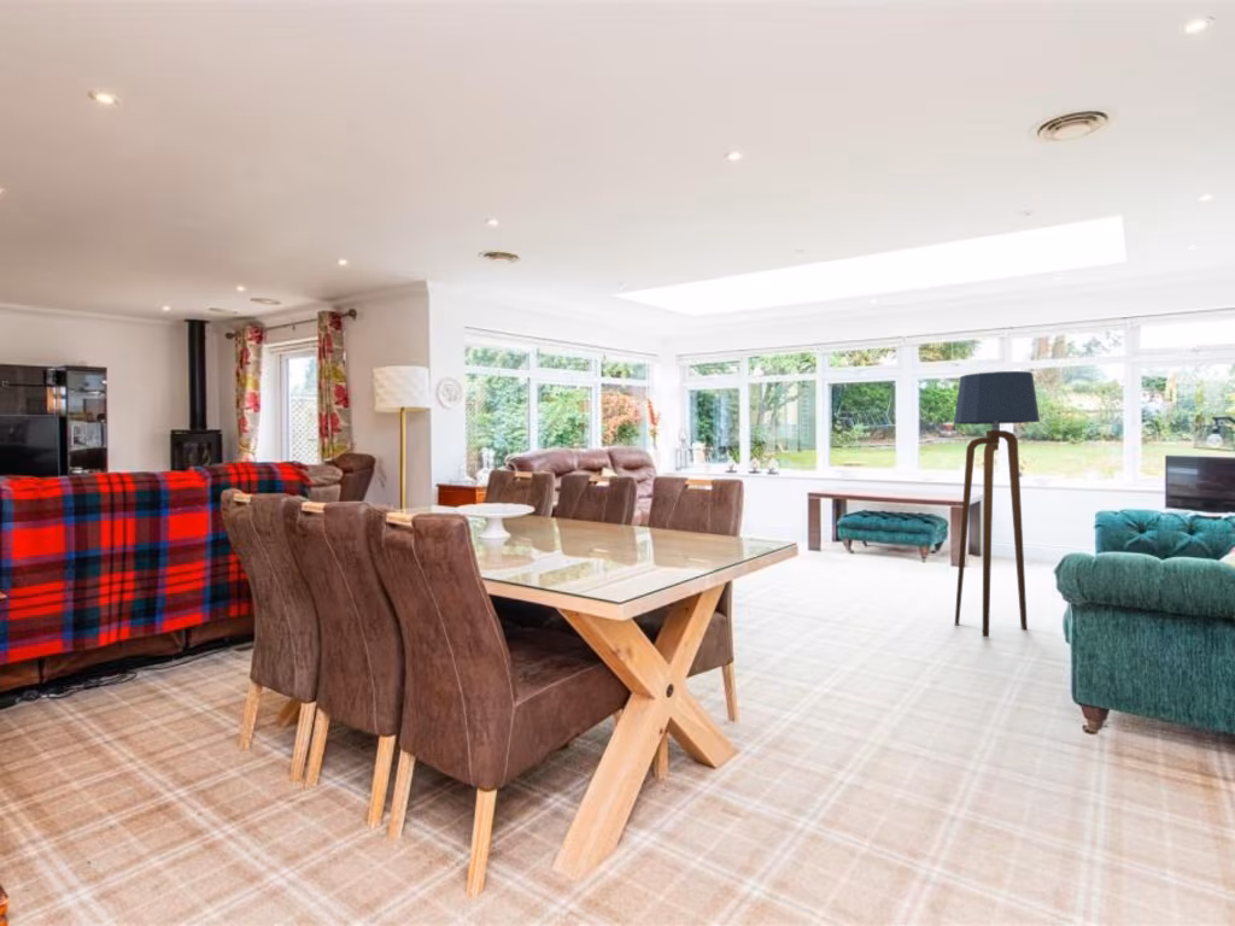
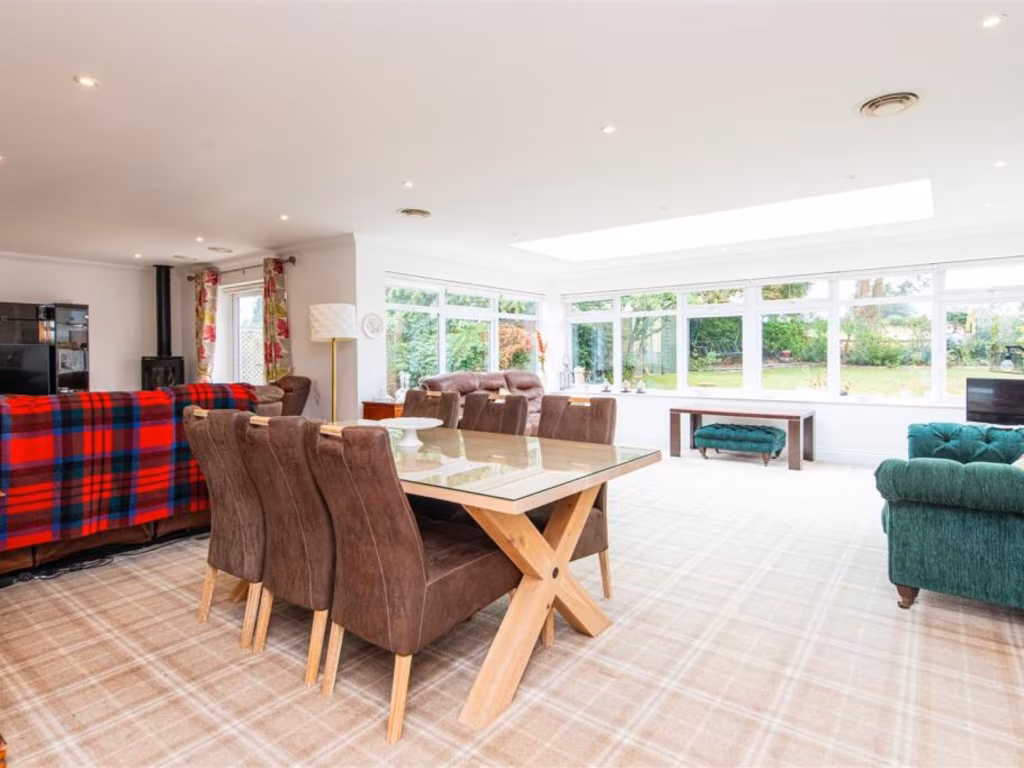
- floor lamp (991, 502)
